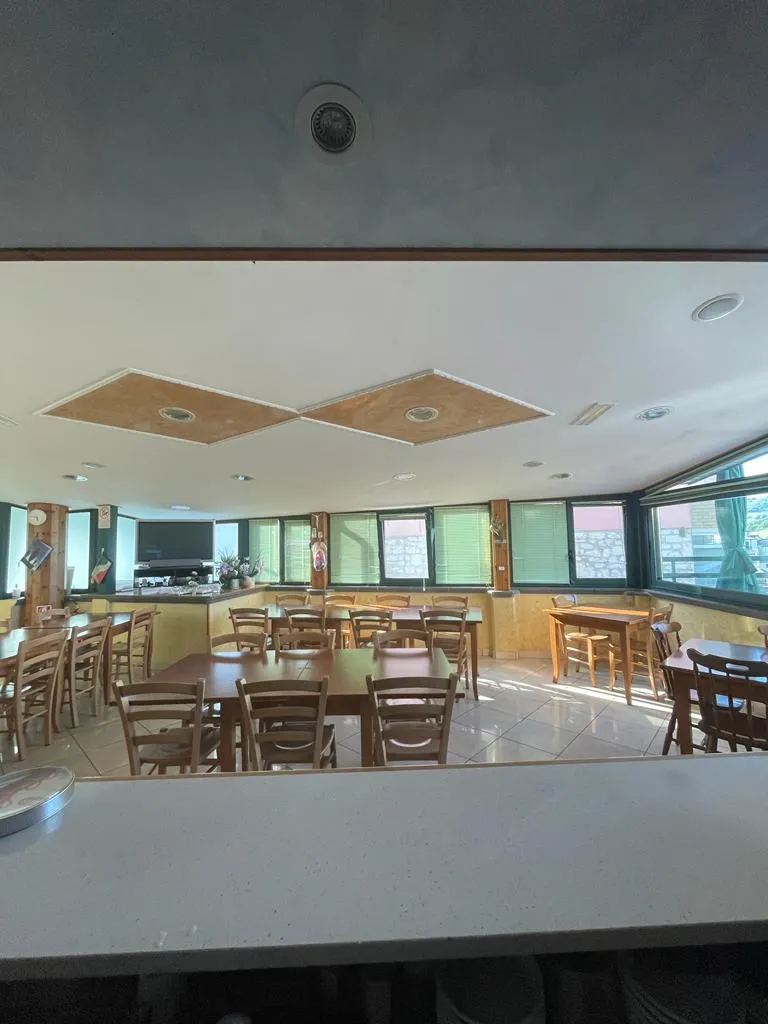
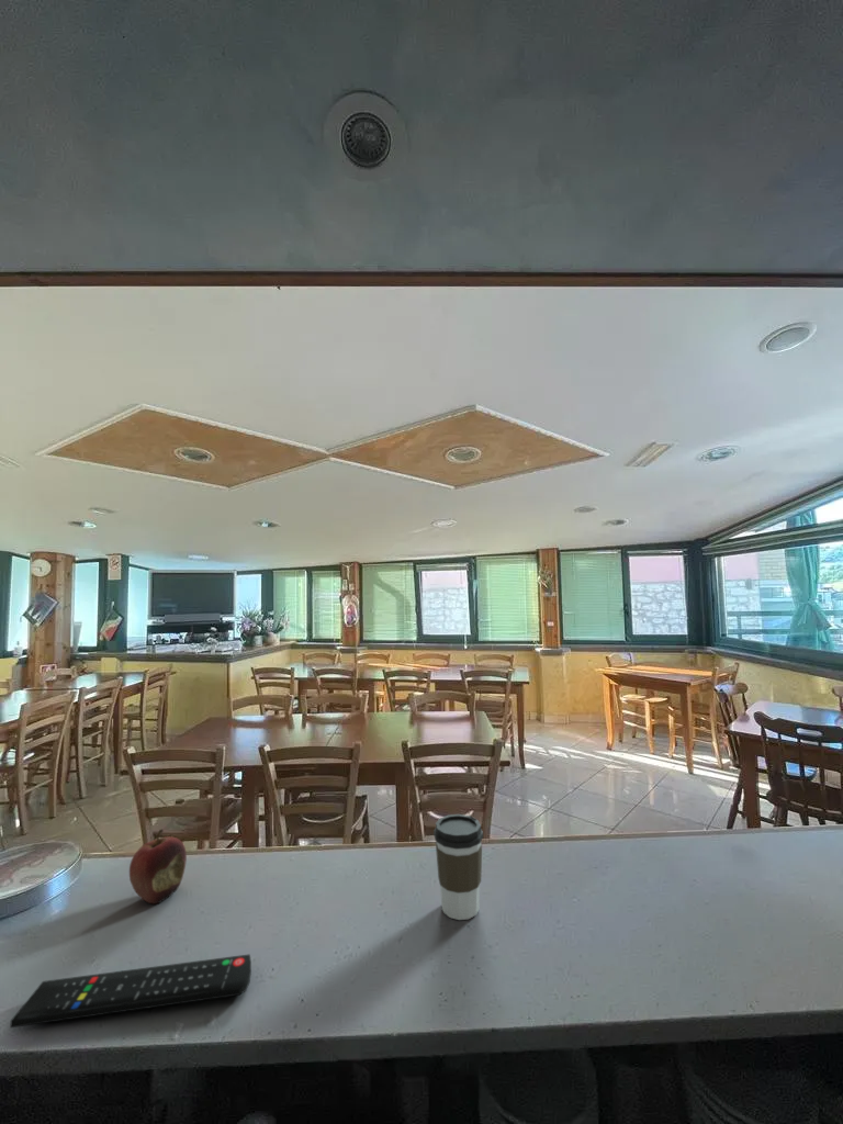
+ remote control (142, 990)
+ fruit (157, 864)
+ coffee cup (459, 865)
